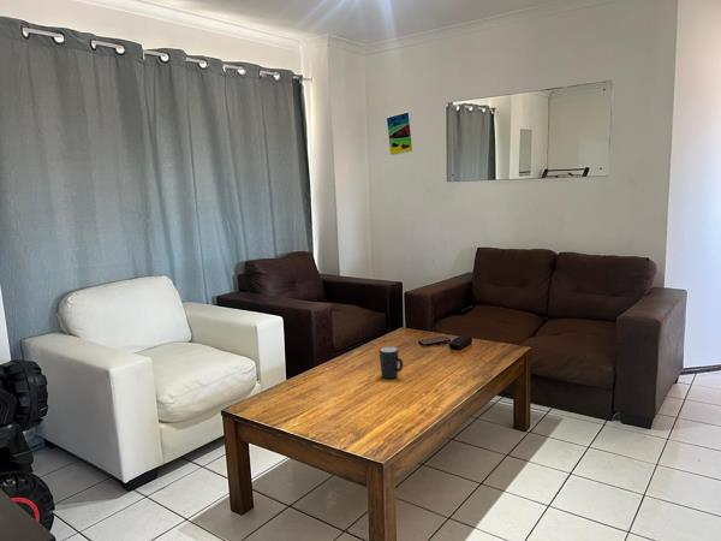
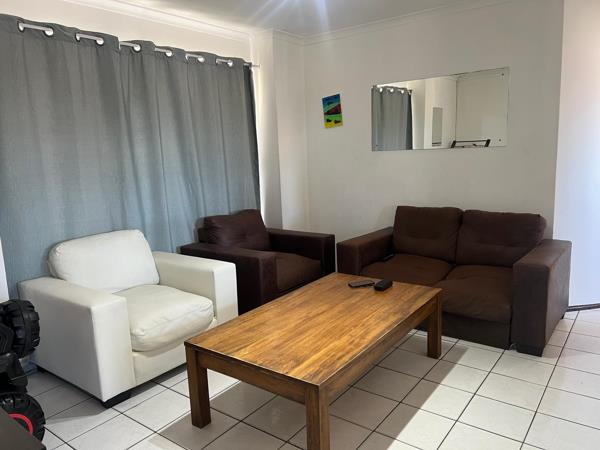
- mug (392, 363)
